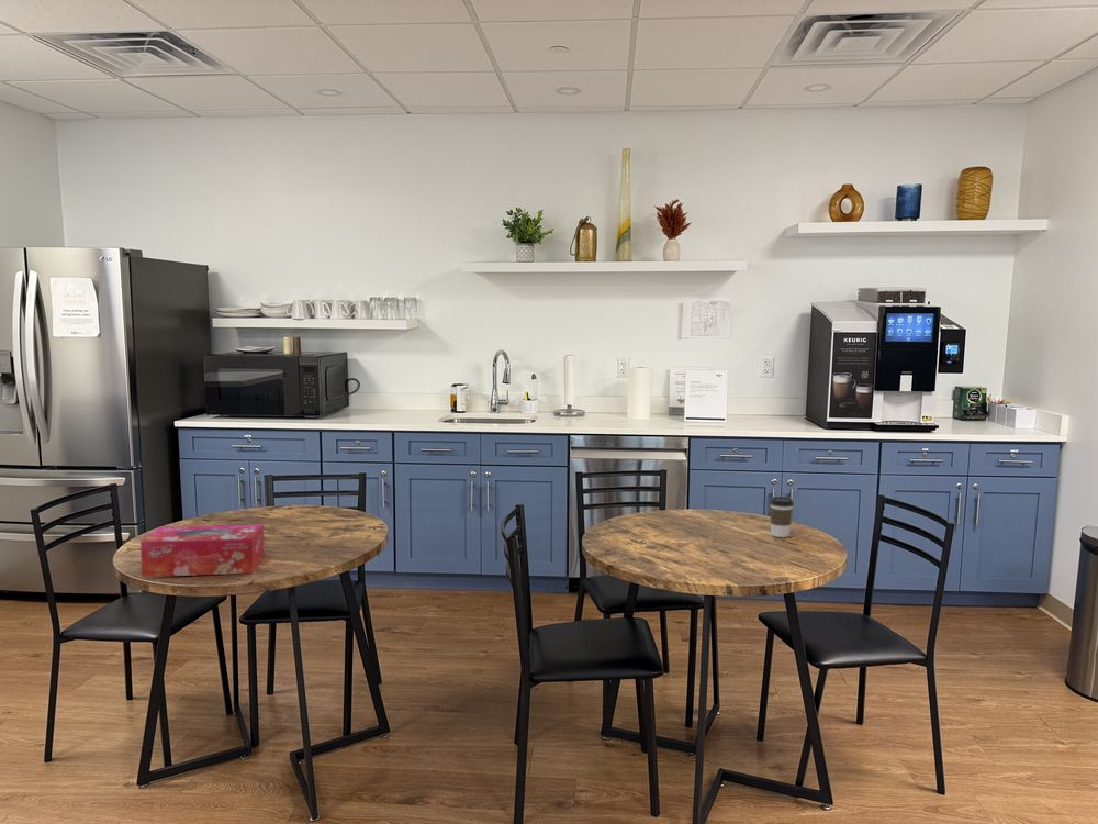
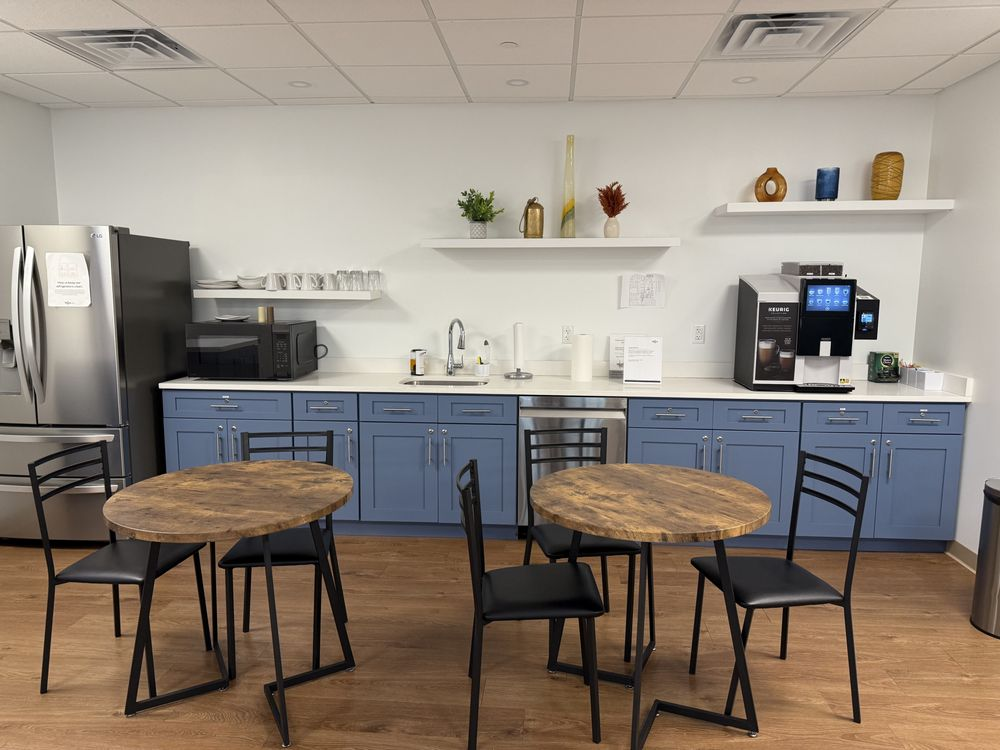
- tissue box (204, 549)
- coffee cup (781, 516)
